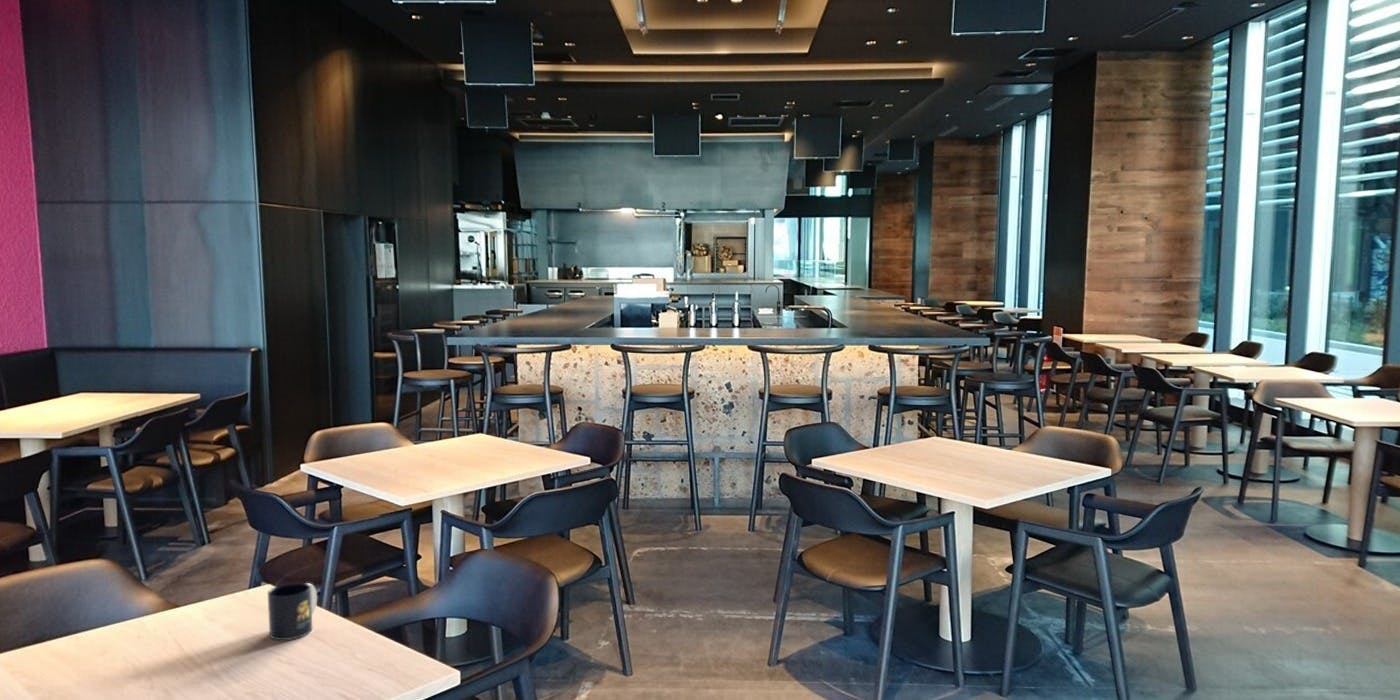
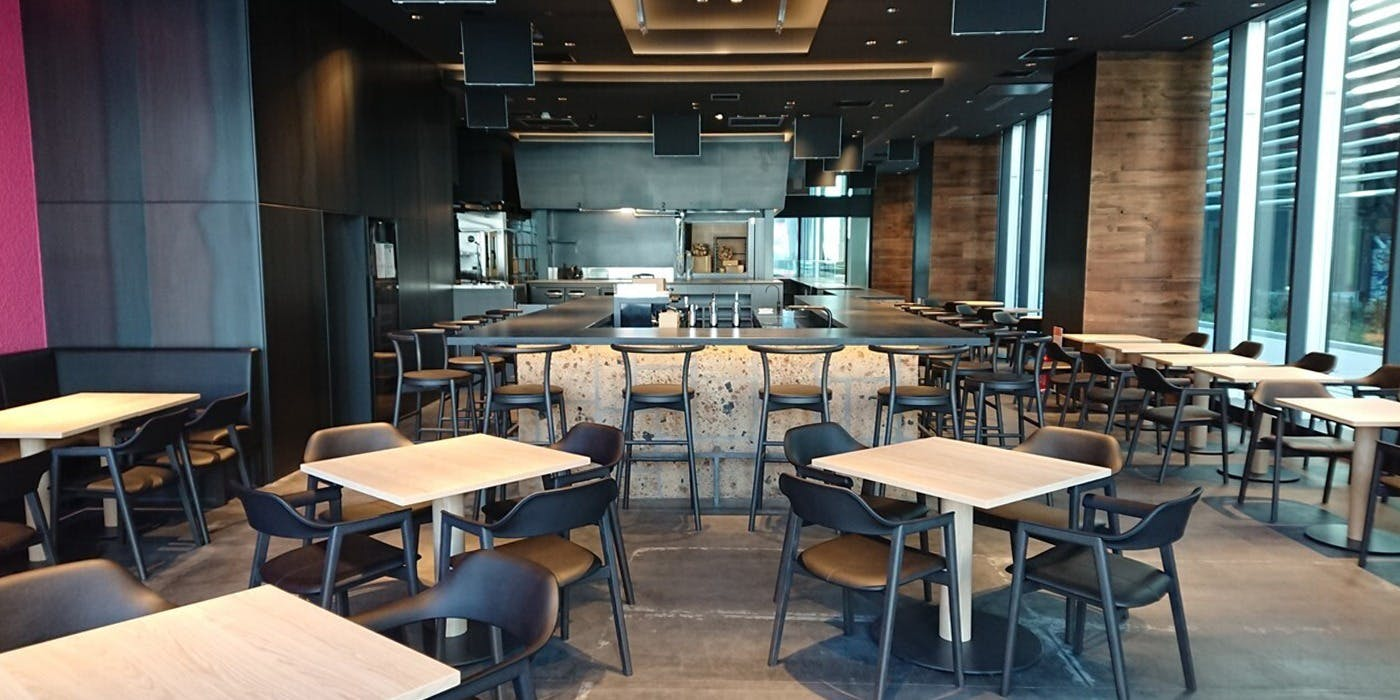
- mug (296, 607)
